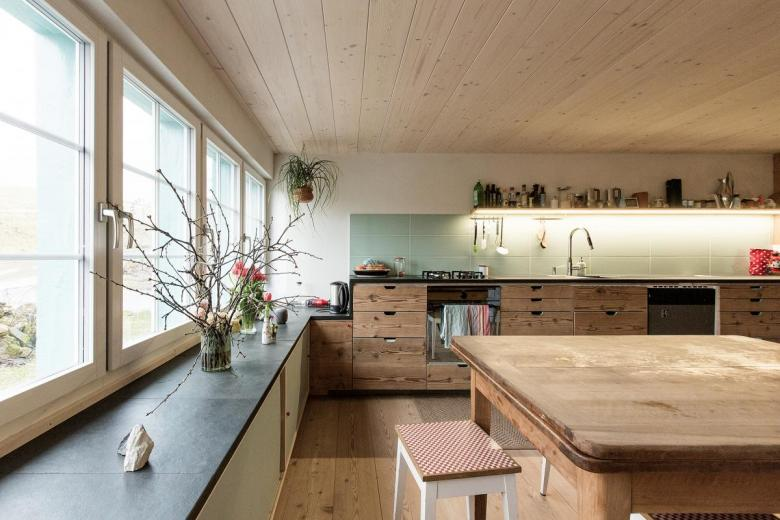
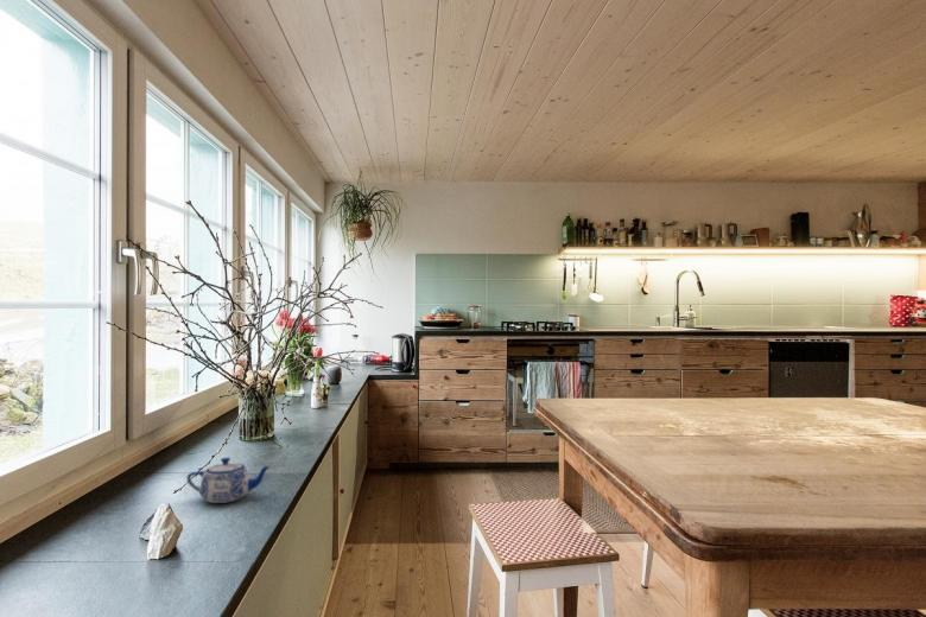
+ teapot (229, 477)
